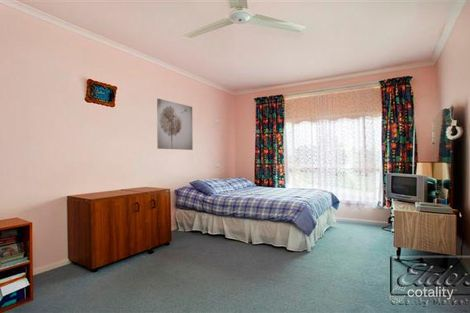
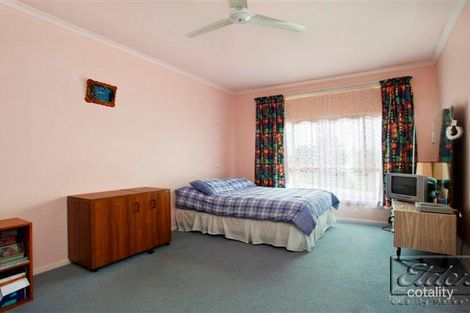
- wall art (176, 126)
